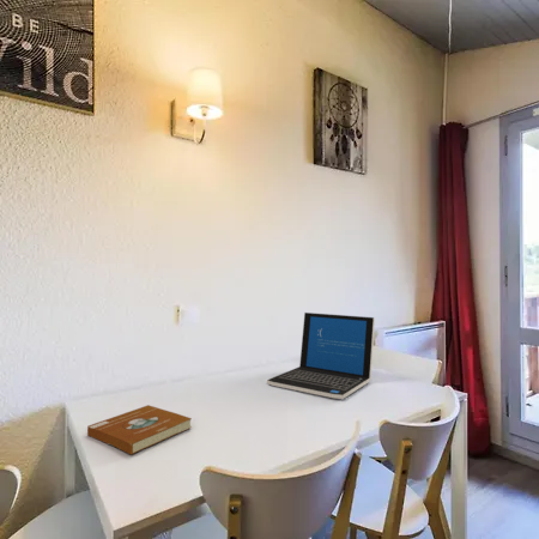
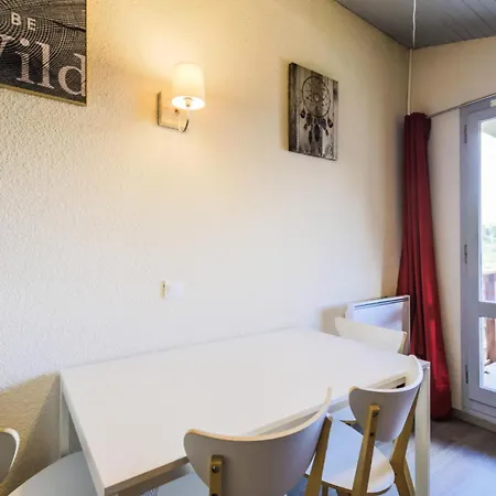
- laptop (321, 350)
- book (140, 426)
